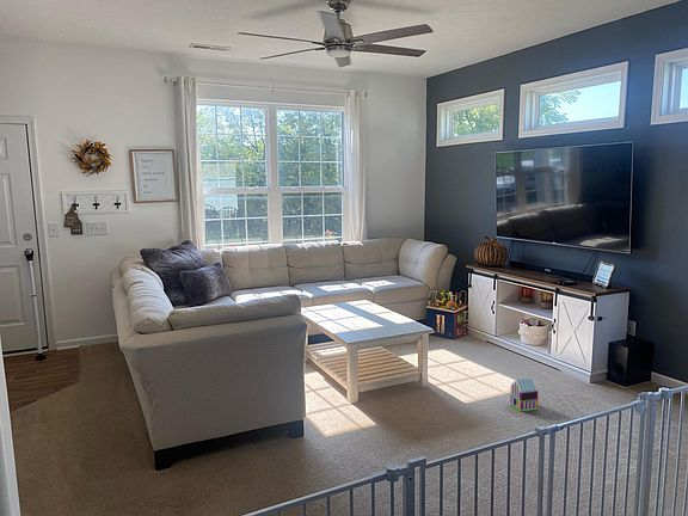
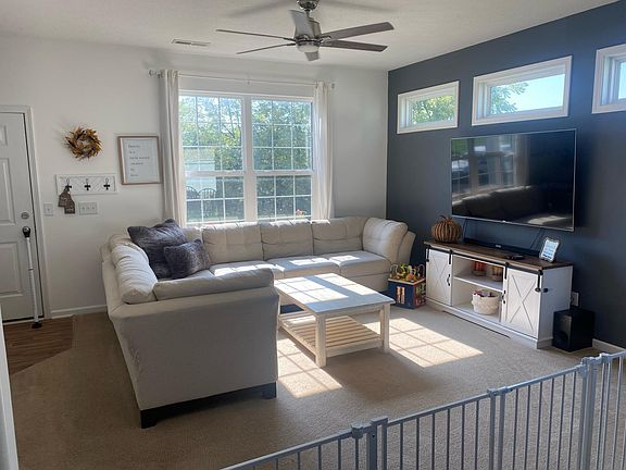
- toy house (523, 392)
